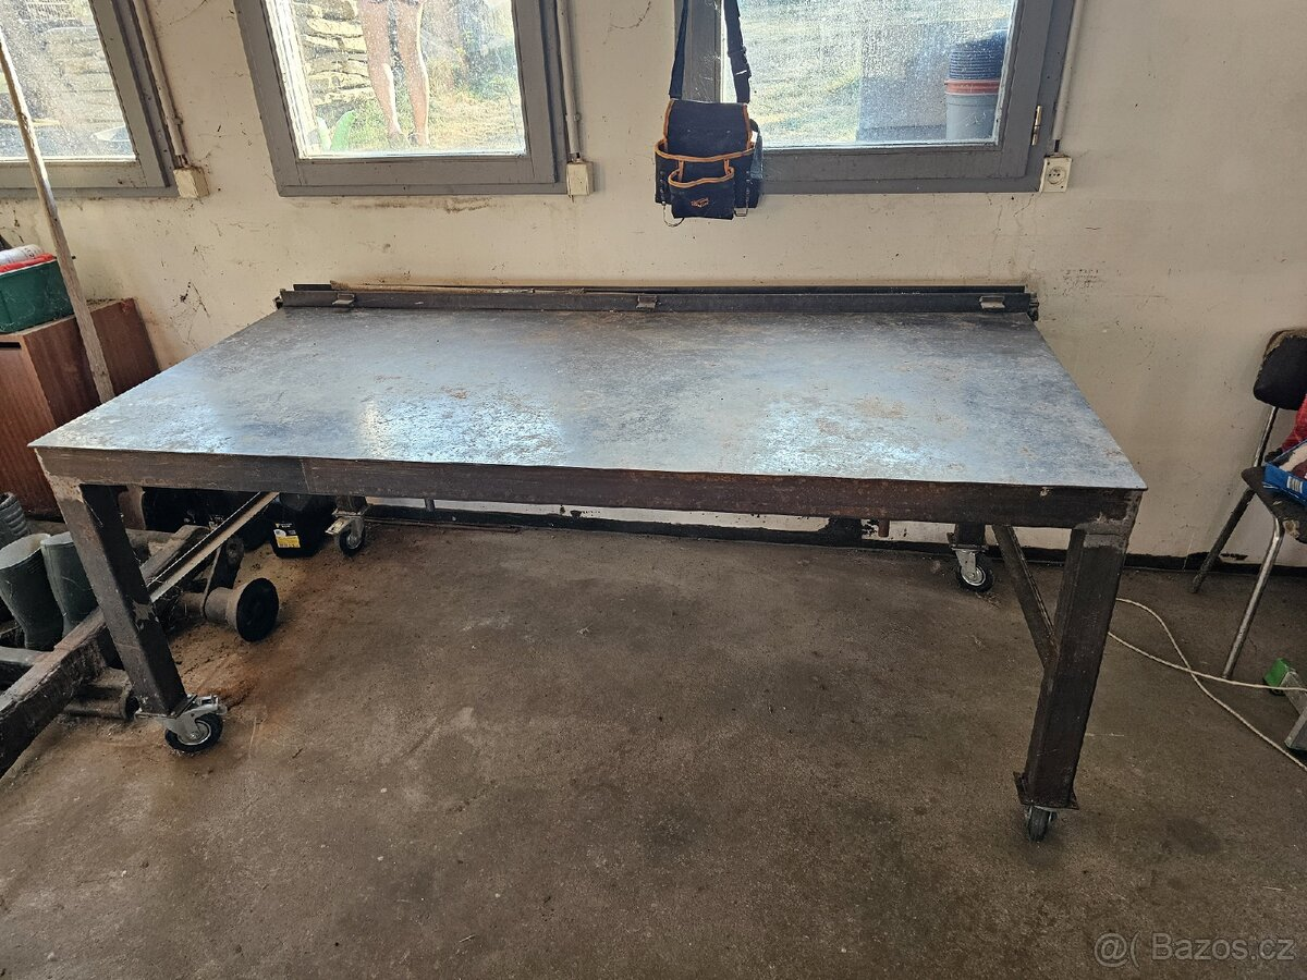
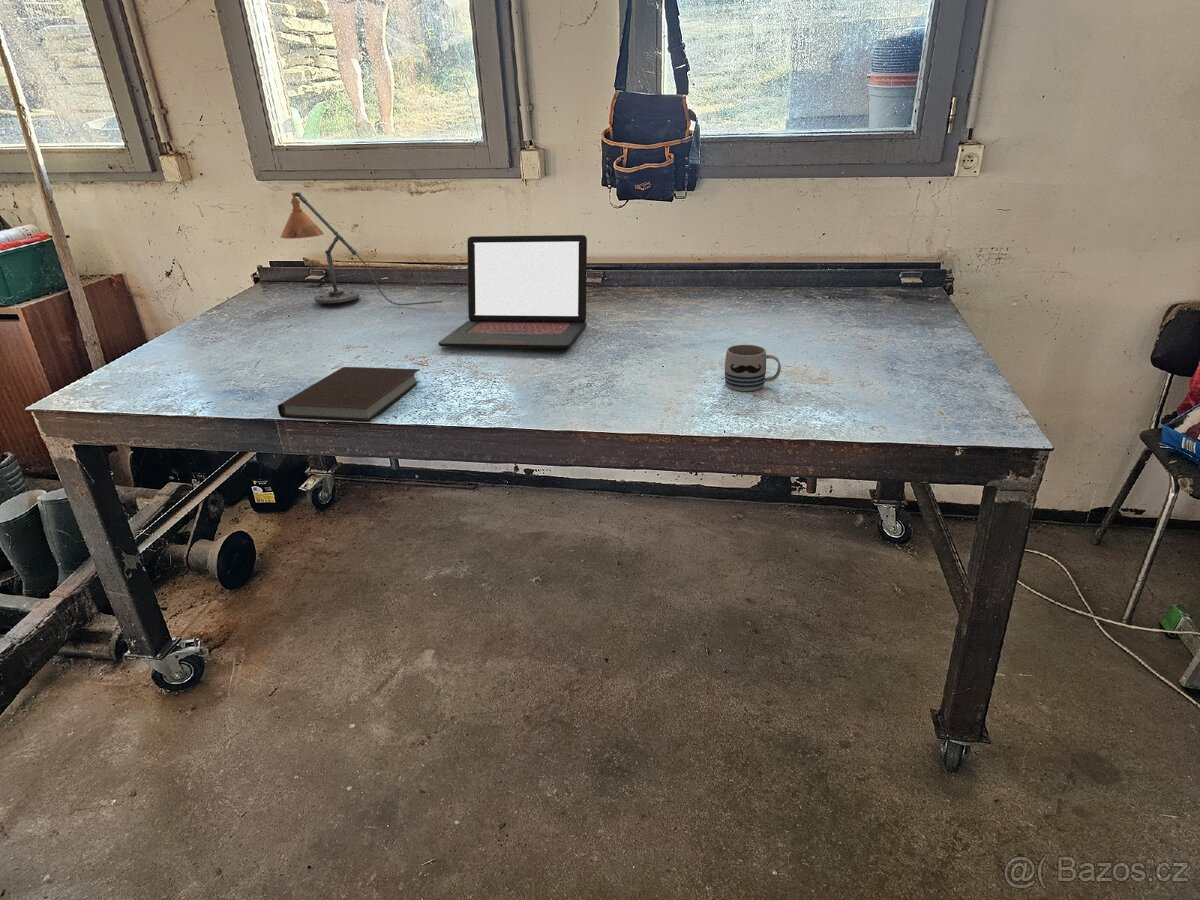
+ desk lamp (355, 250)
+ laptop (514, 290)
+ mug (752, 367)
+ notebook (353, 392)
